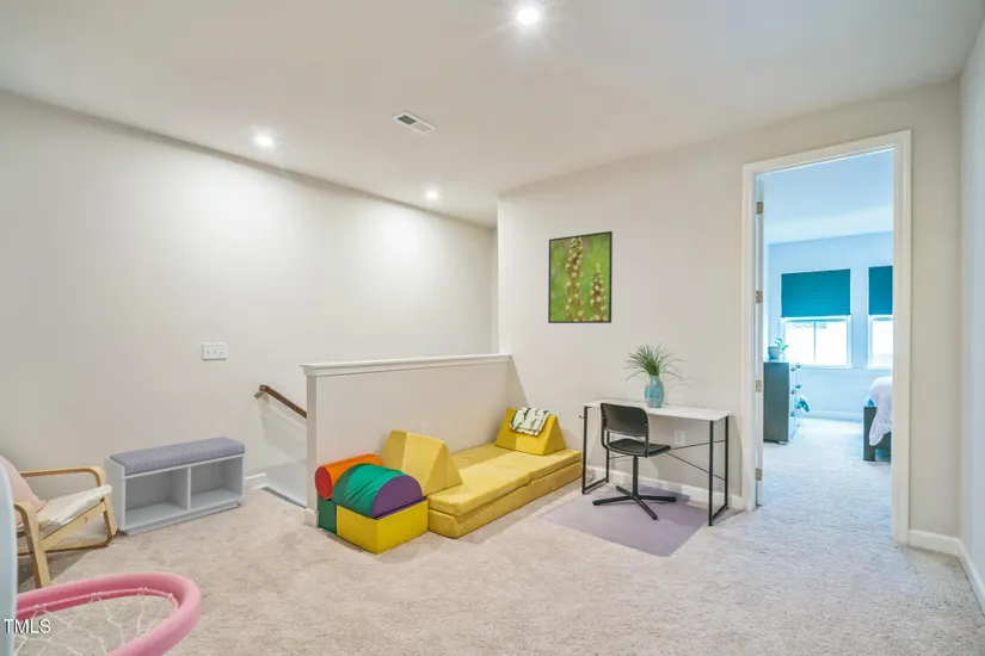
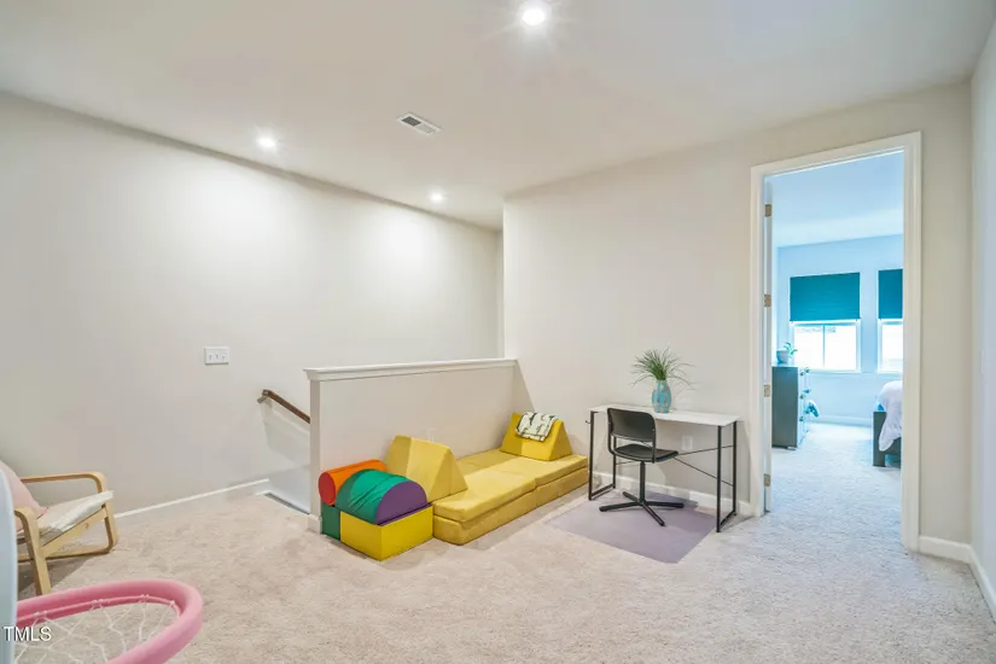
- bench (179, 481)
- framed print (578, 279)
